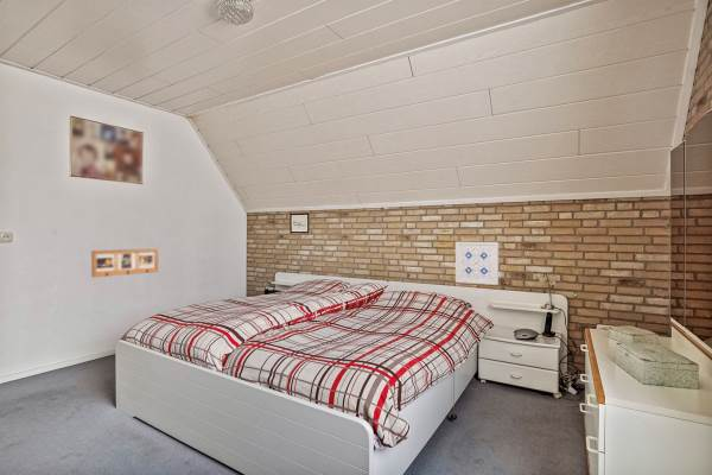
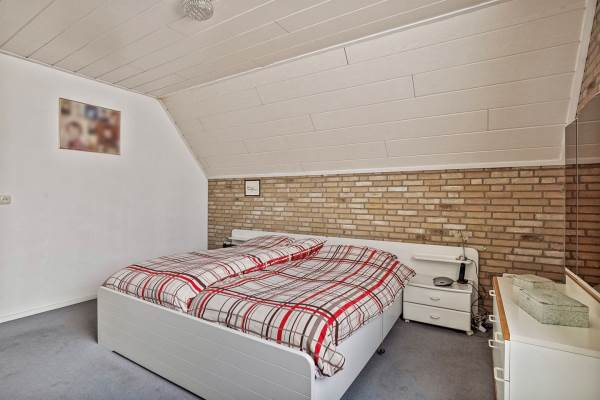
- wall art (476, 262)
- picture frame (127, 261)
